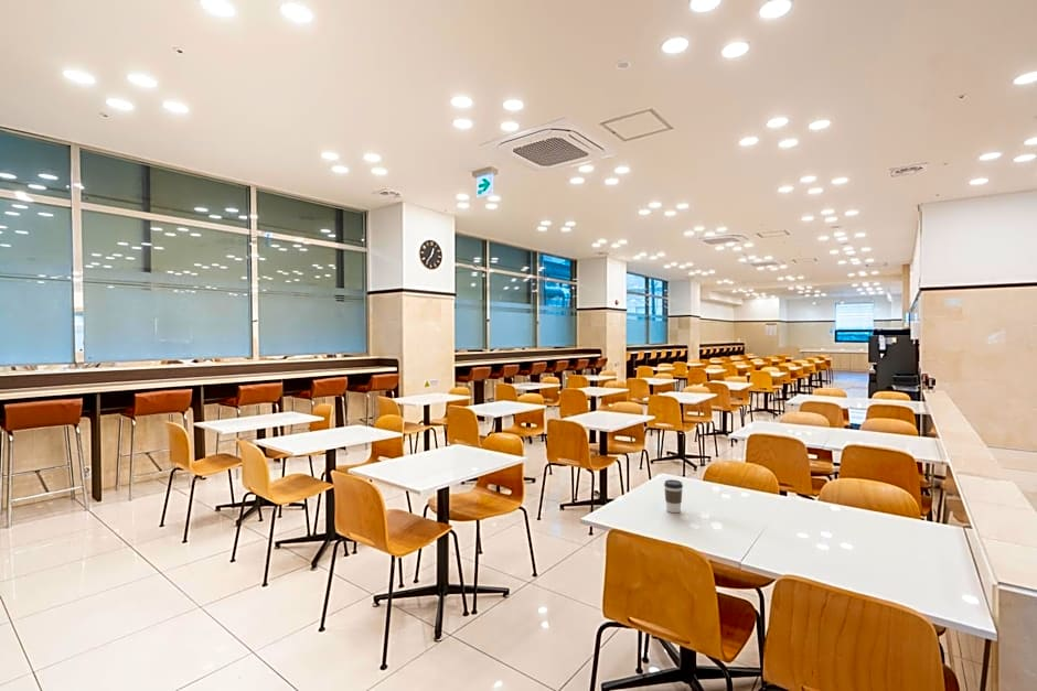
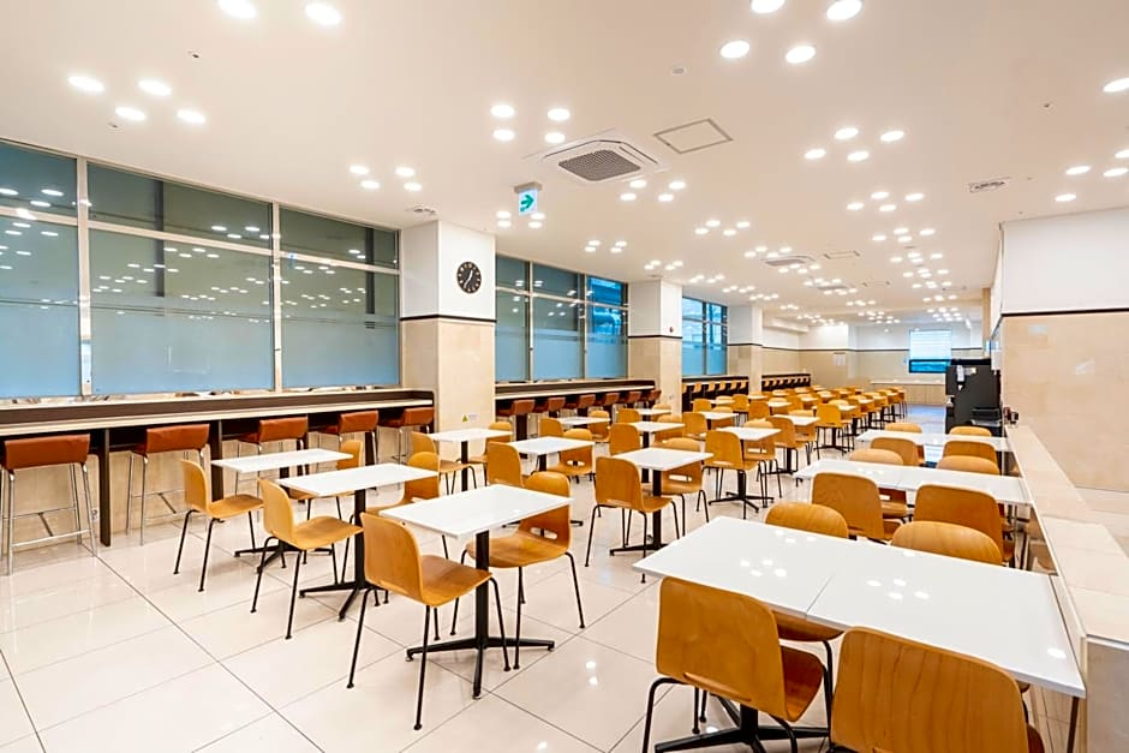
- coffee cup (673, 496)
